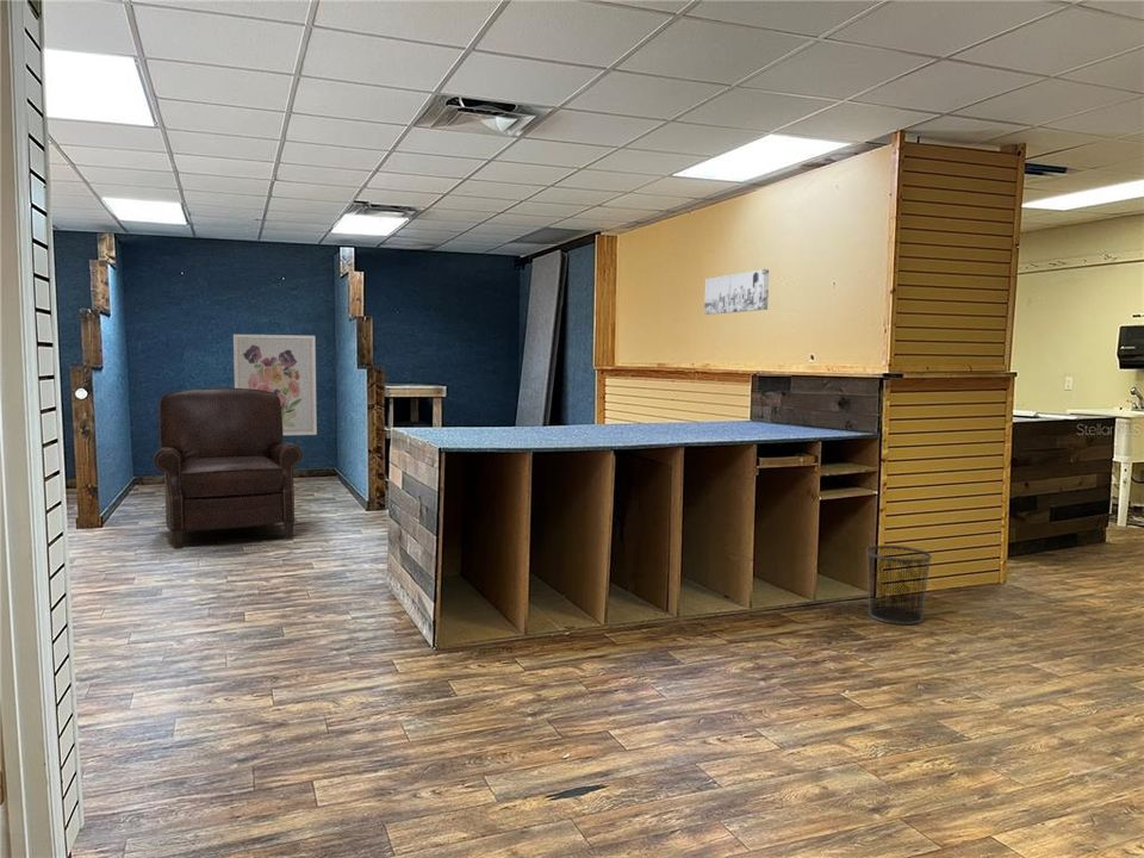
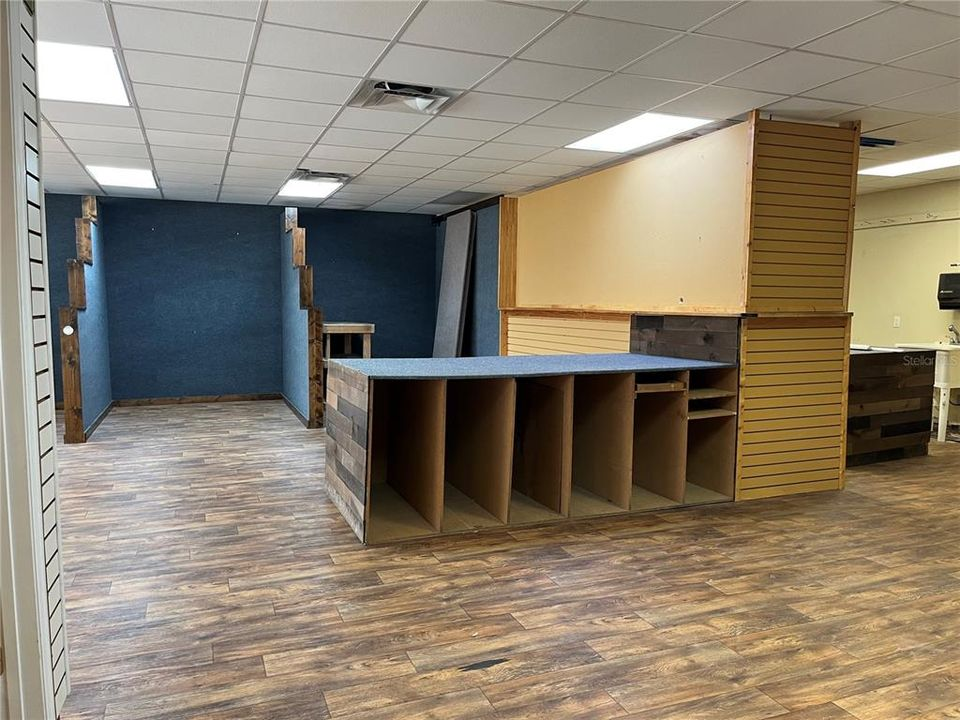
- wall art (734, 293)
- wall art (275, 385)
- waste bin (896, 584)
- chair (228, 461)
